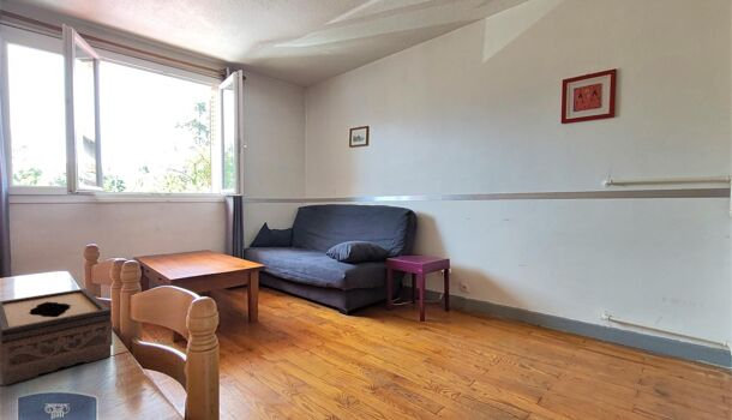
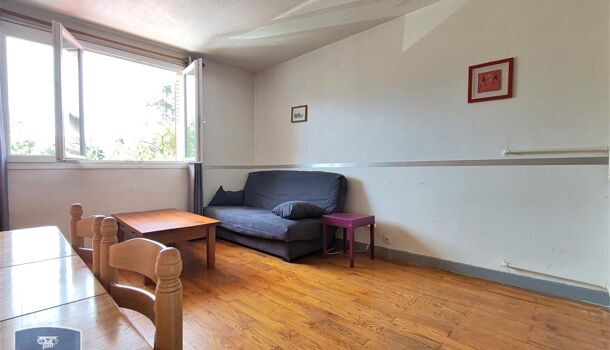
- tissue box (50, 328)
